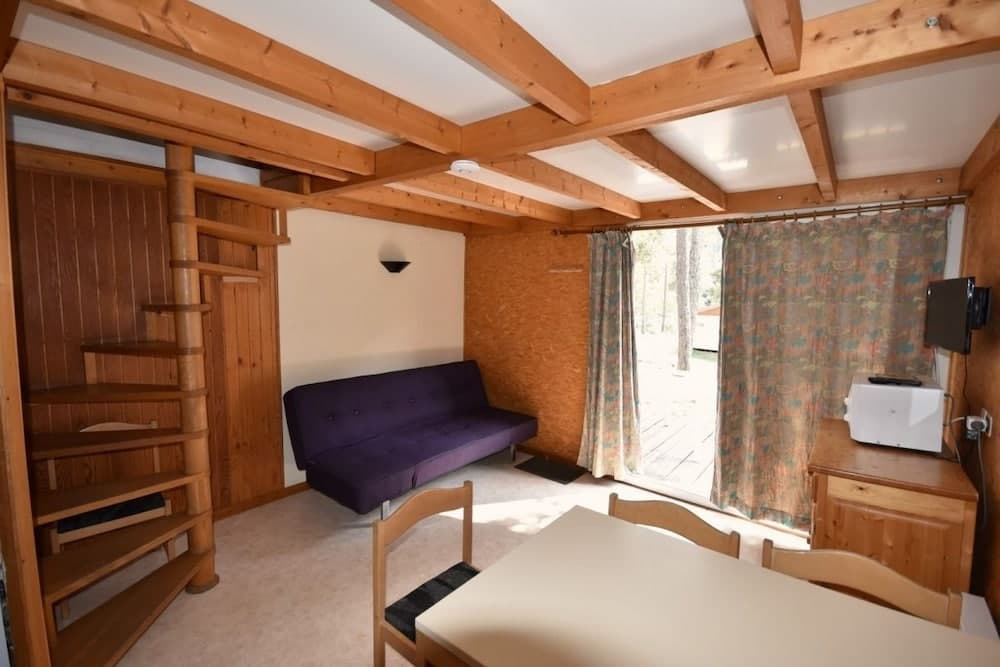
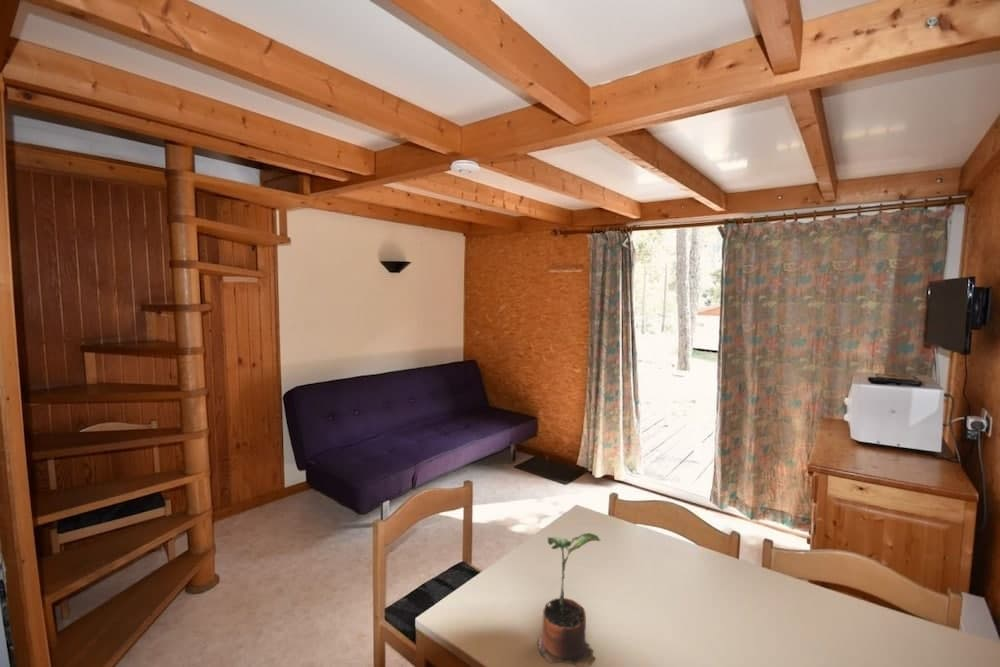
+ potted plant (562, 583)
